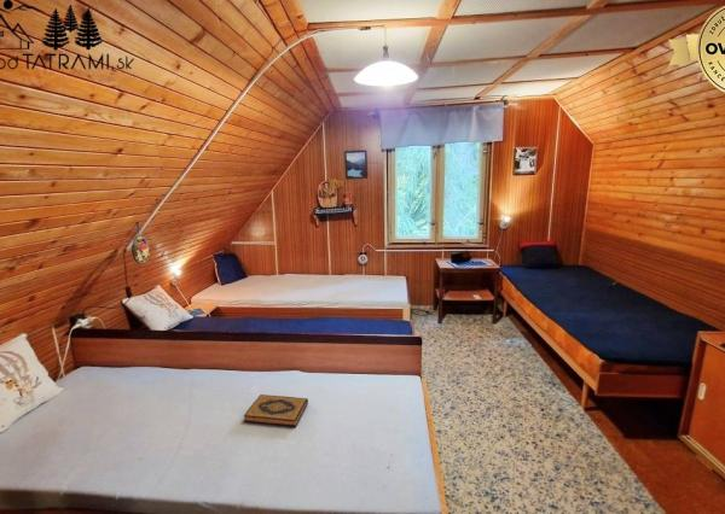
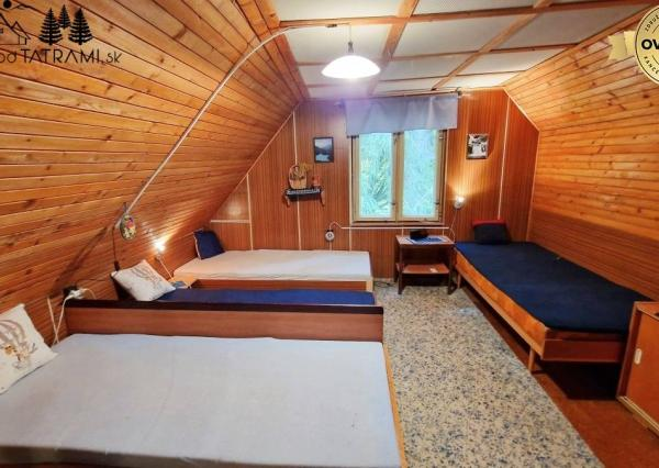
- hardback book (277, 409)
